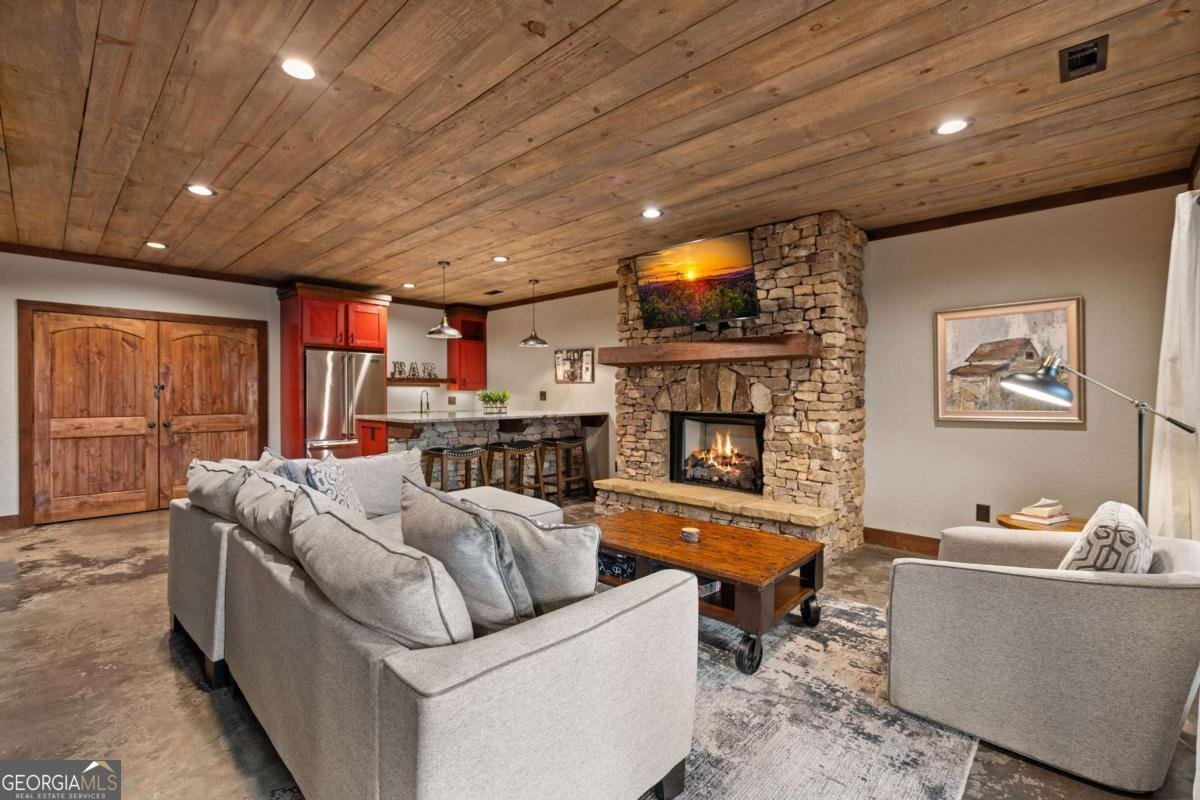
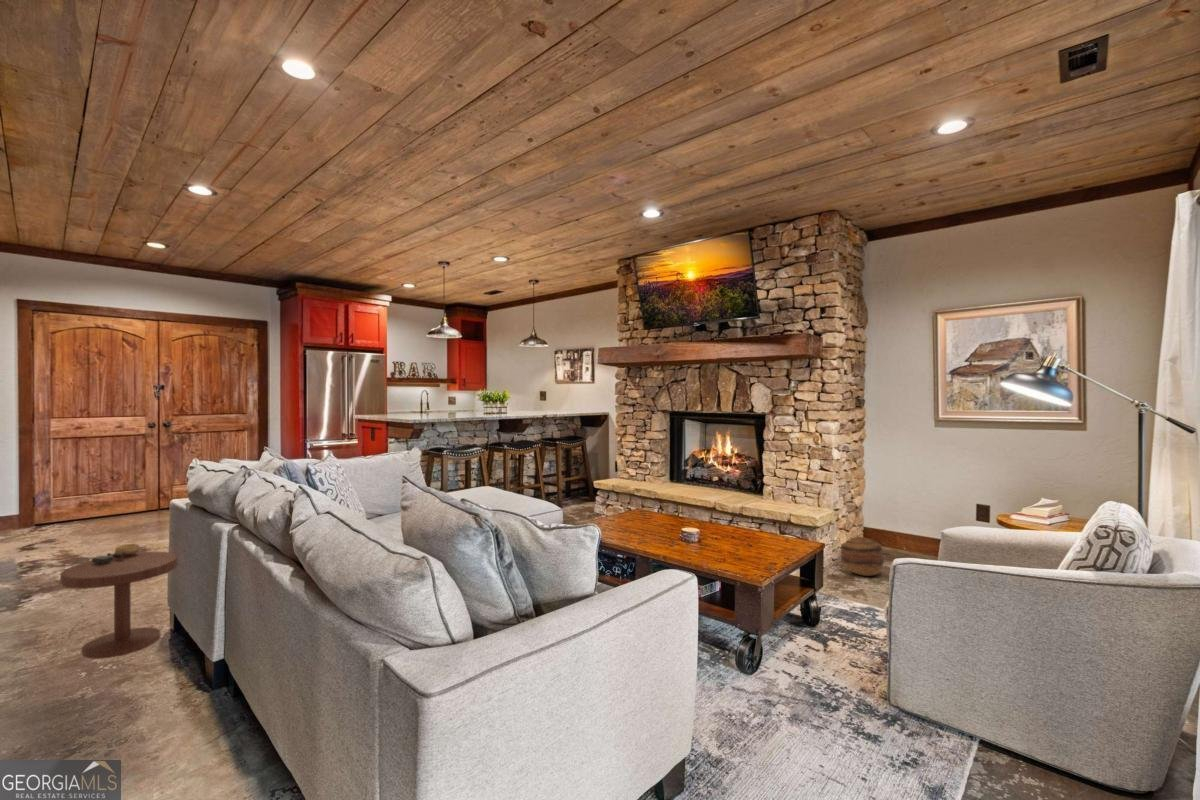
+ basket (861, 555)
+ side table (122, 637)
